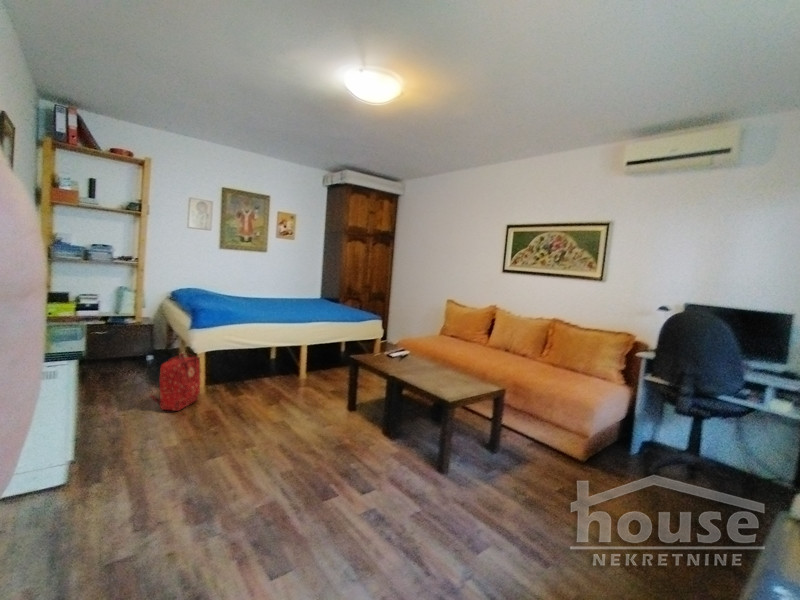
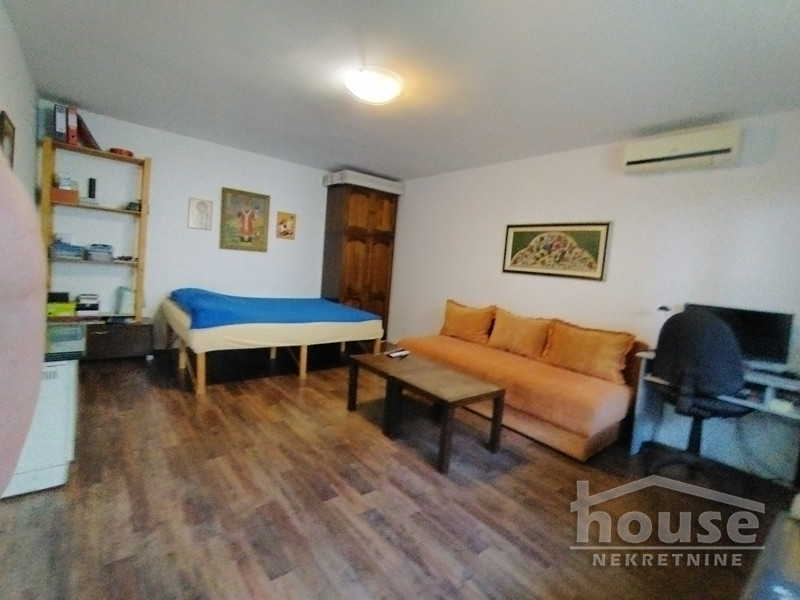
- backpack (176, 379)
